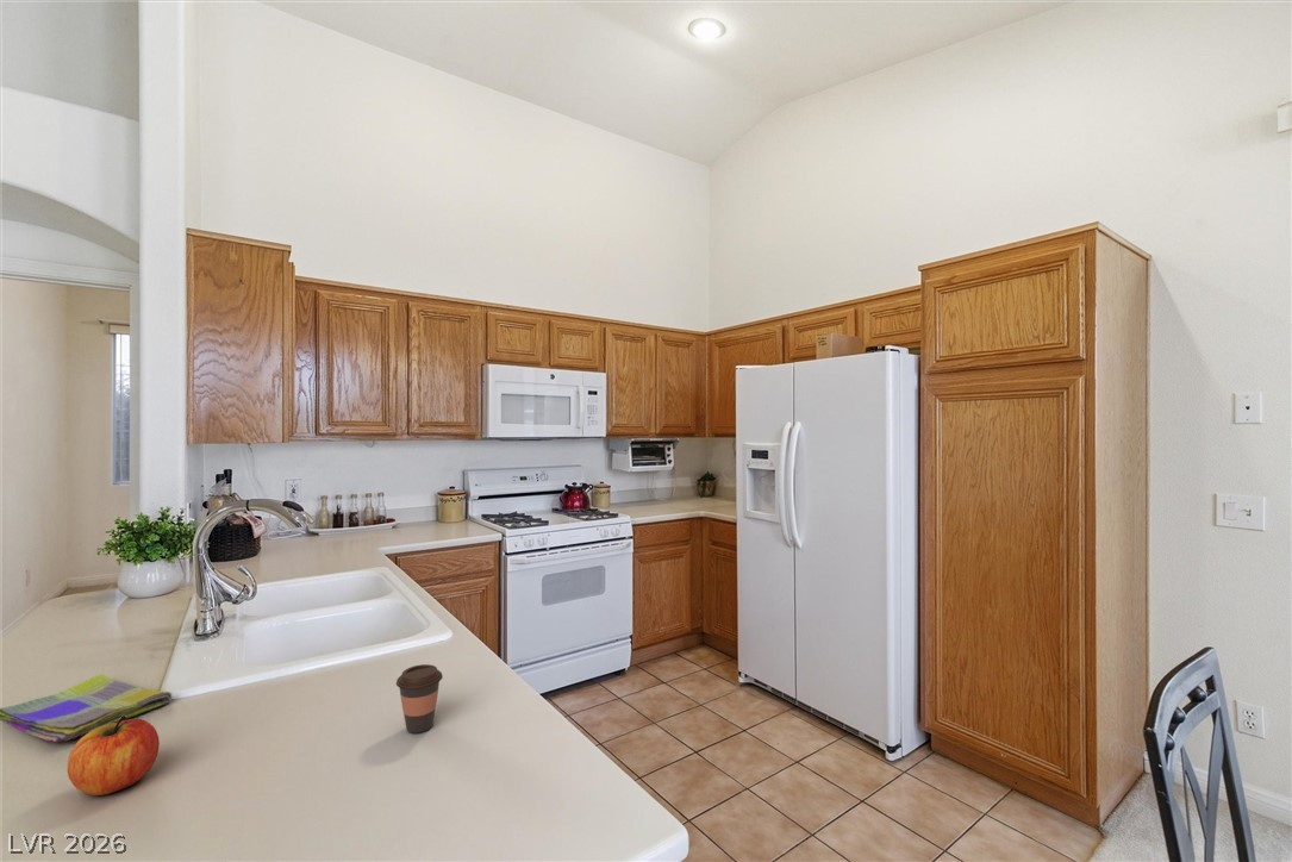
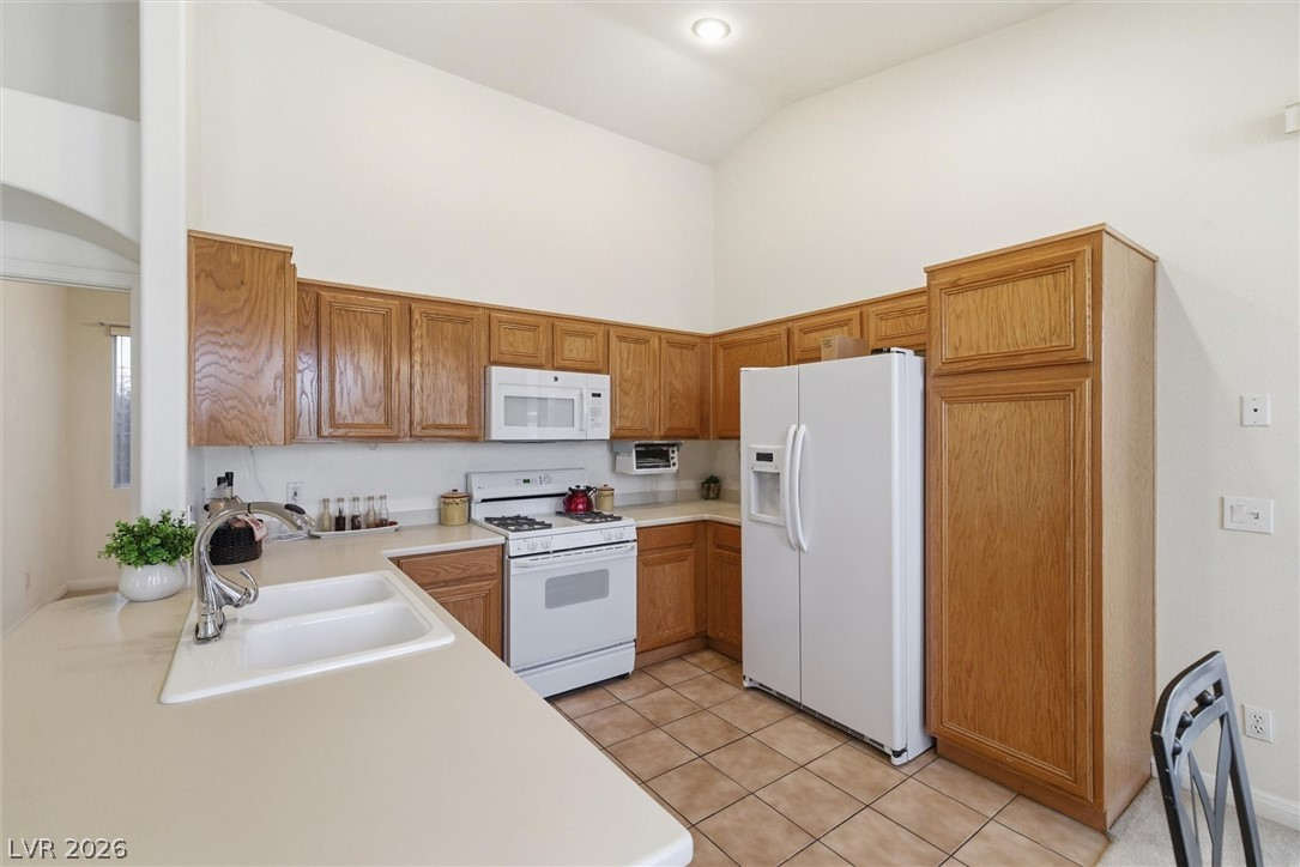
- dish towel (86, 704)
- apple (114, 751)
- coffee cup (419, 699)
